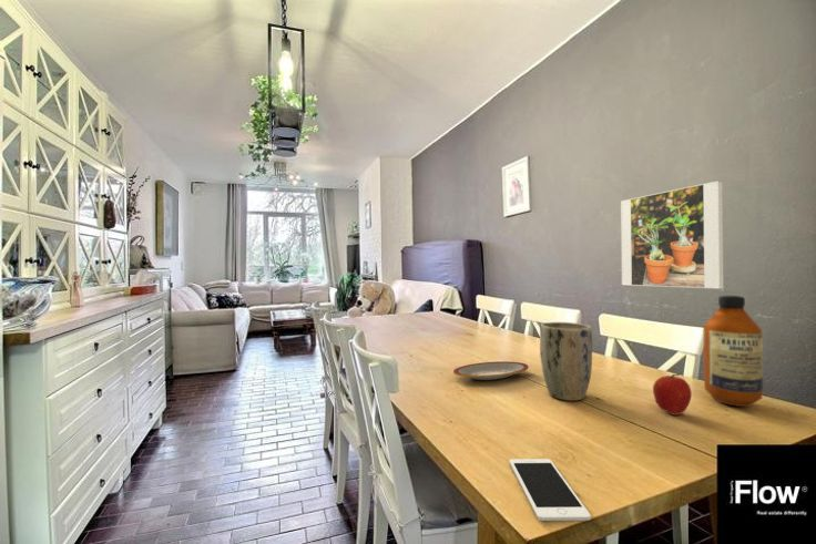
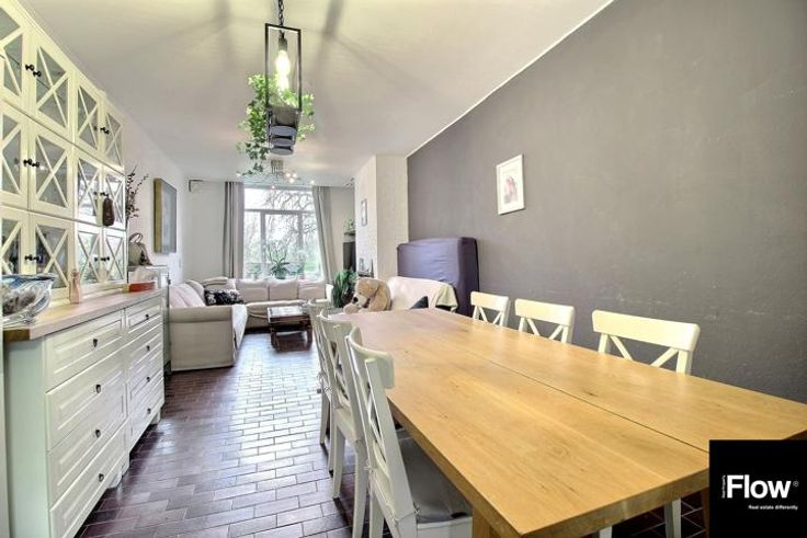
- fruit (672, 392)
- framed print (665, 239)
- bottle (731, 349)
- plate (491, 371)
- cell phone (544, 485)
- plant pot (565, 360)
